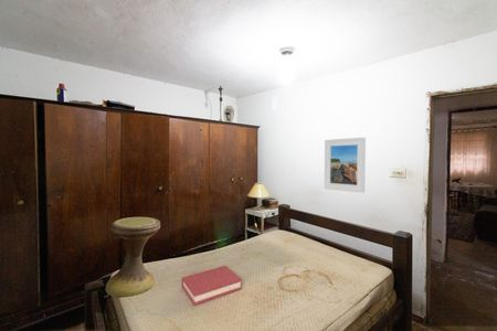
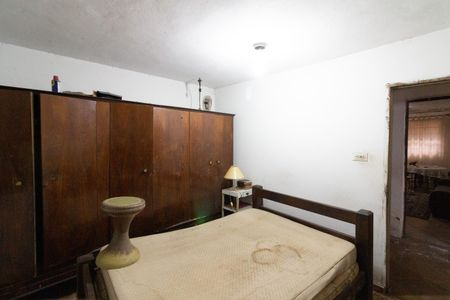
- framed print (343, 164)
- hardback book (211, 282)
